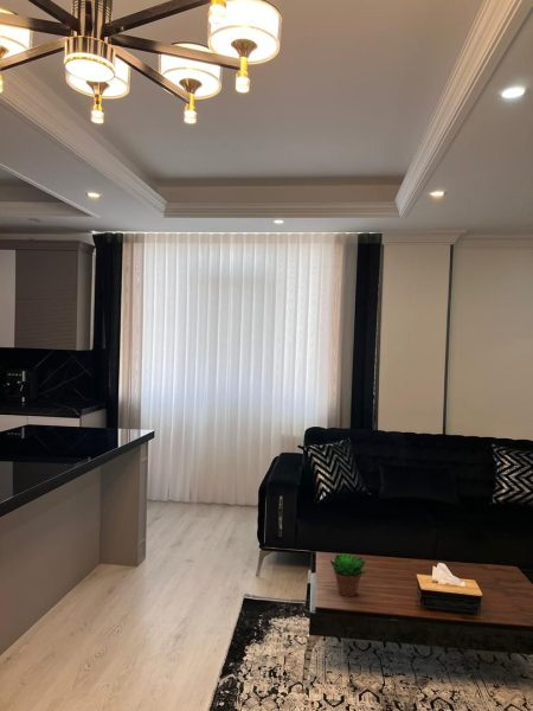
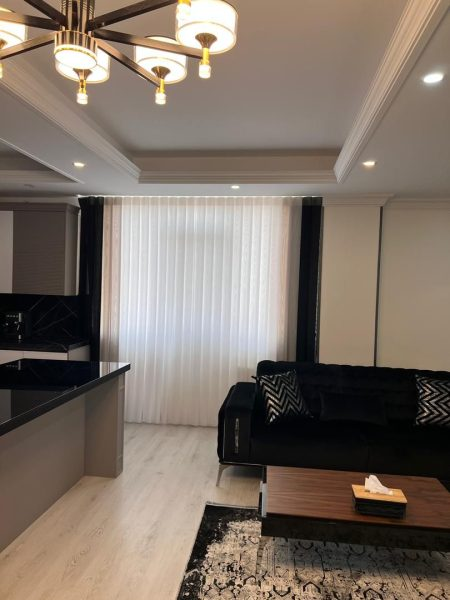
- succulent plant (348, 572)
